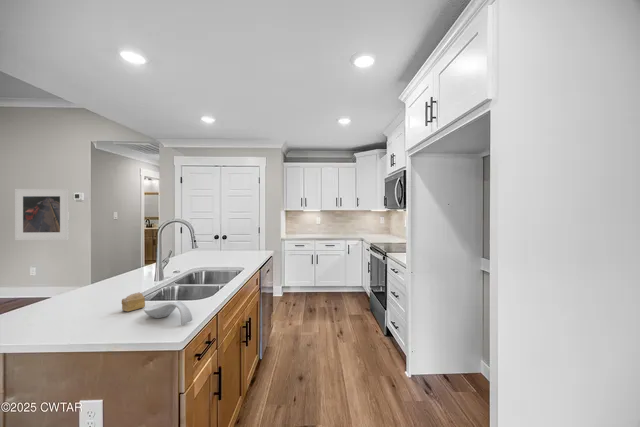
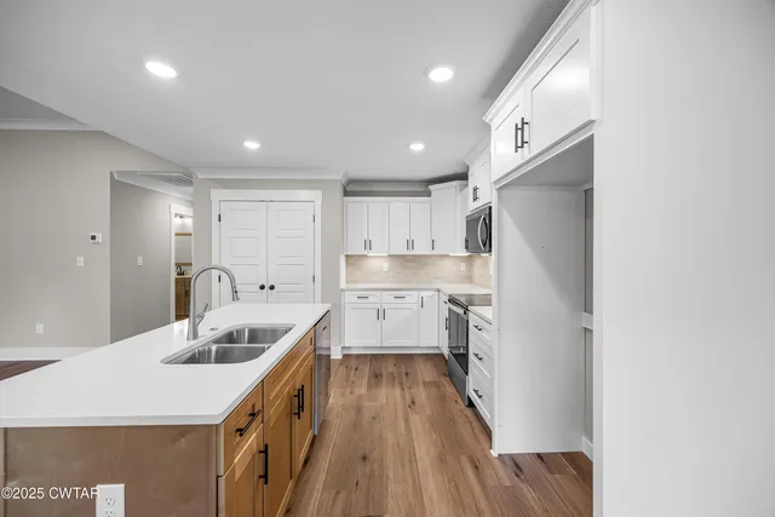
- cake slice (133, 301)
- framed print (41, 214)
- spoon rest (169, 309)
